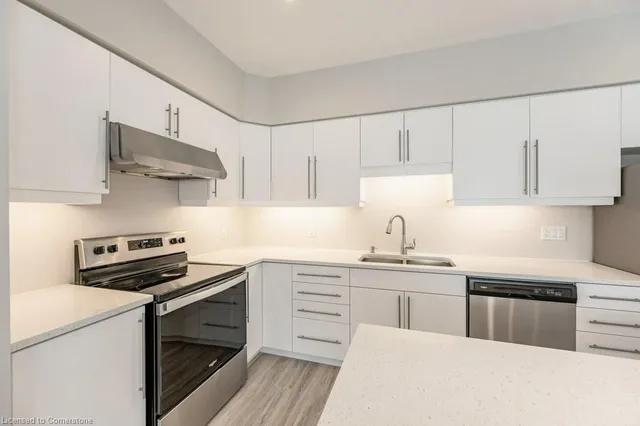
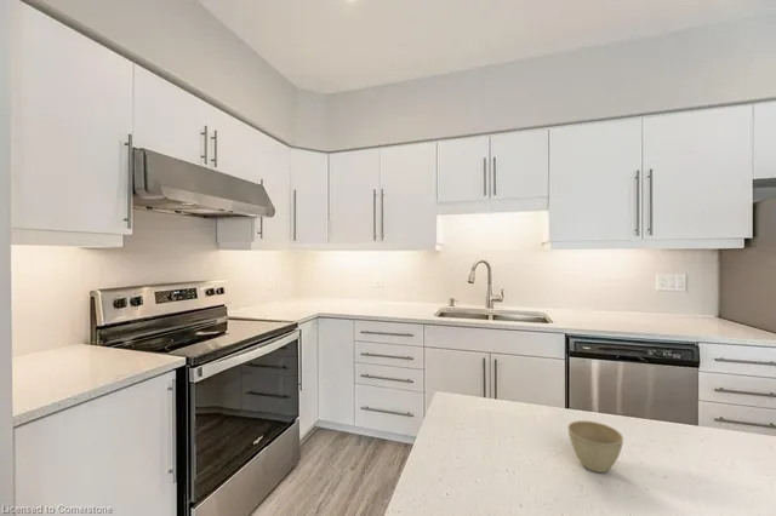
+ flower pot (594, 448)
